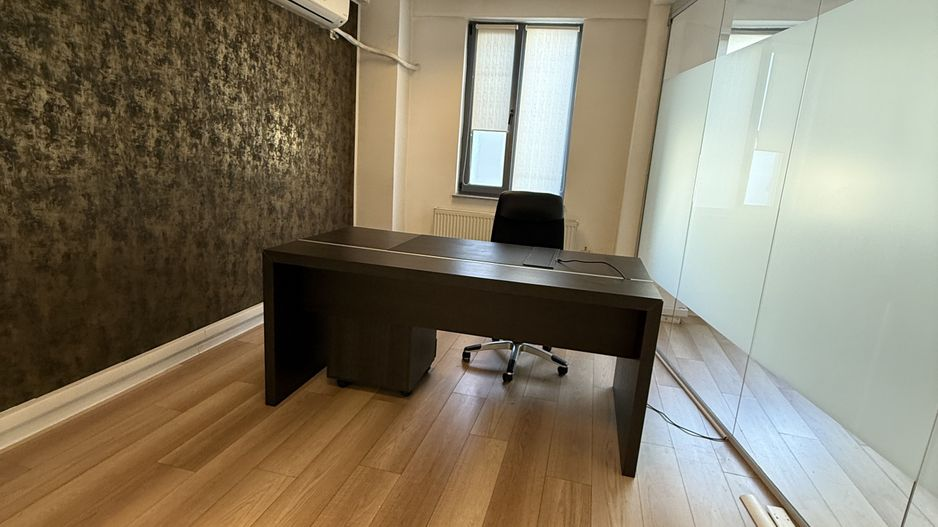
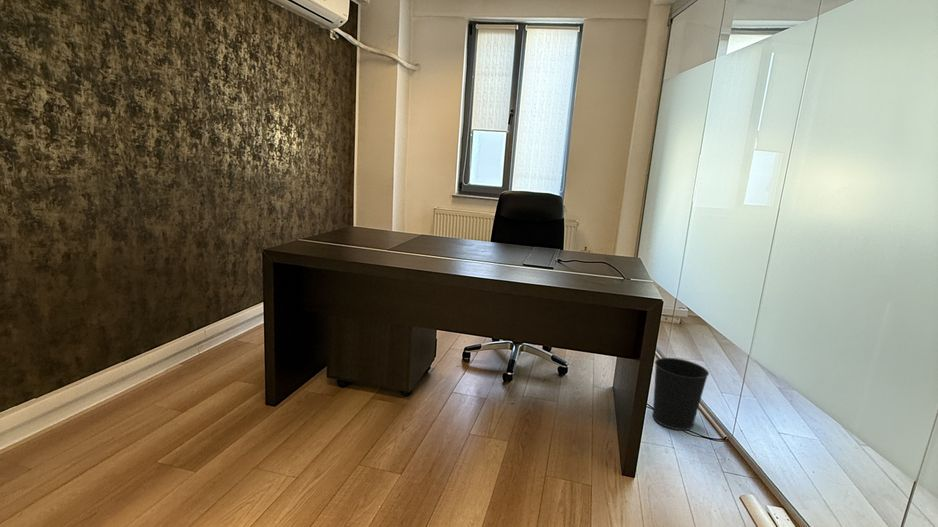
+ wastebasket (676, 394)
